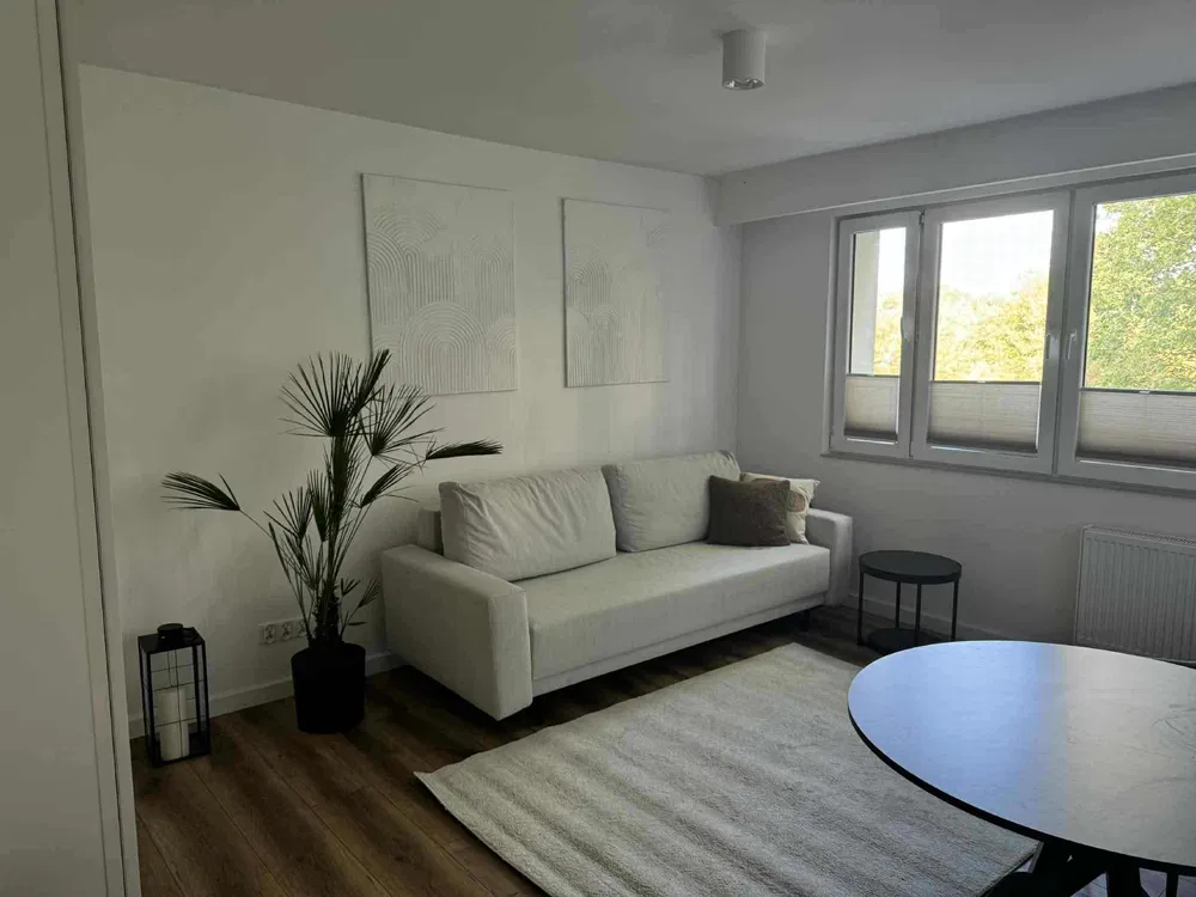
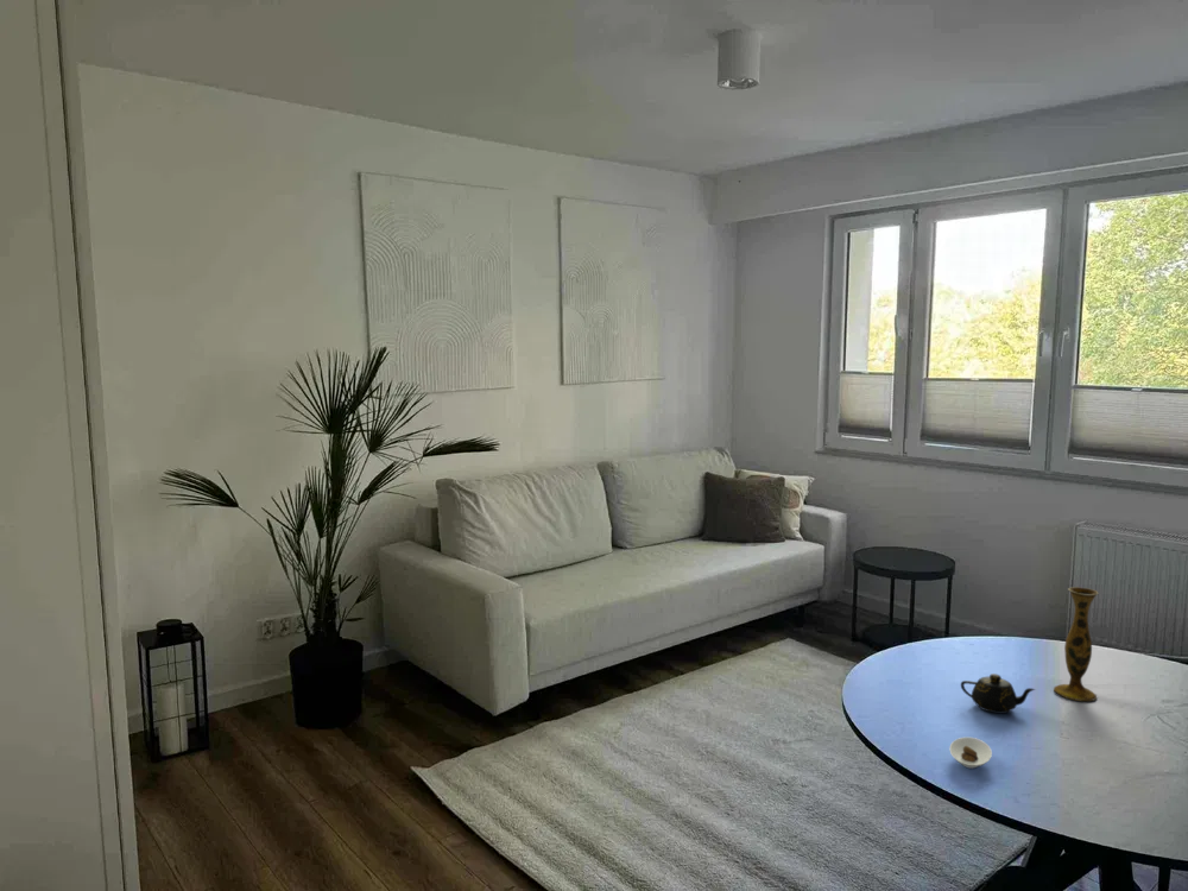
+ vase (1078, 642)
+ teapot (997, 691)
+ saucer (969, 754)
